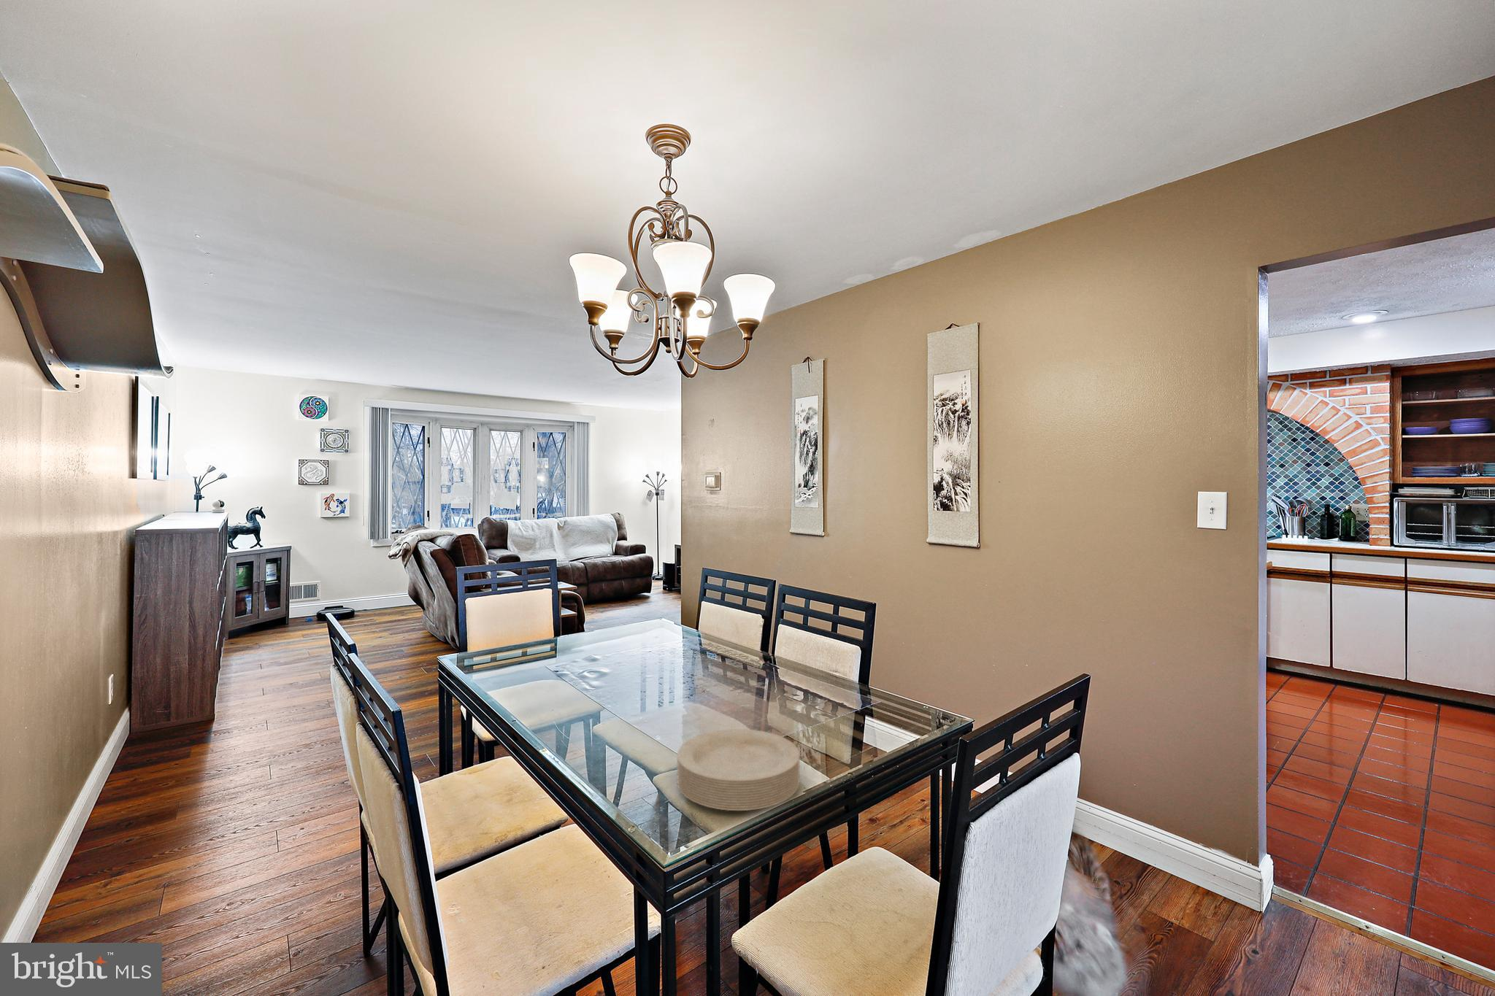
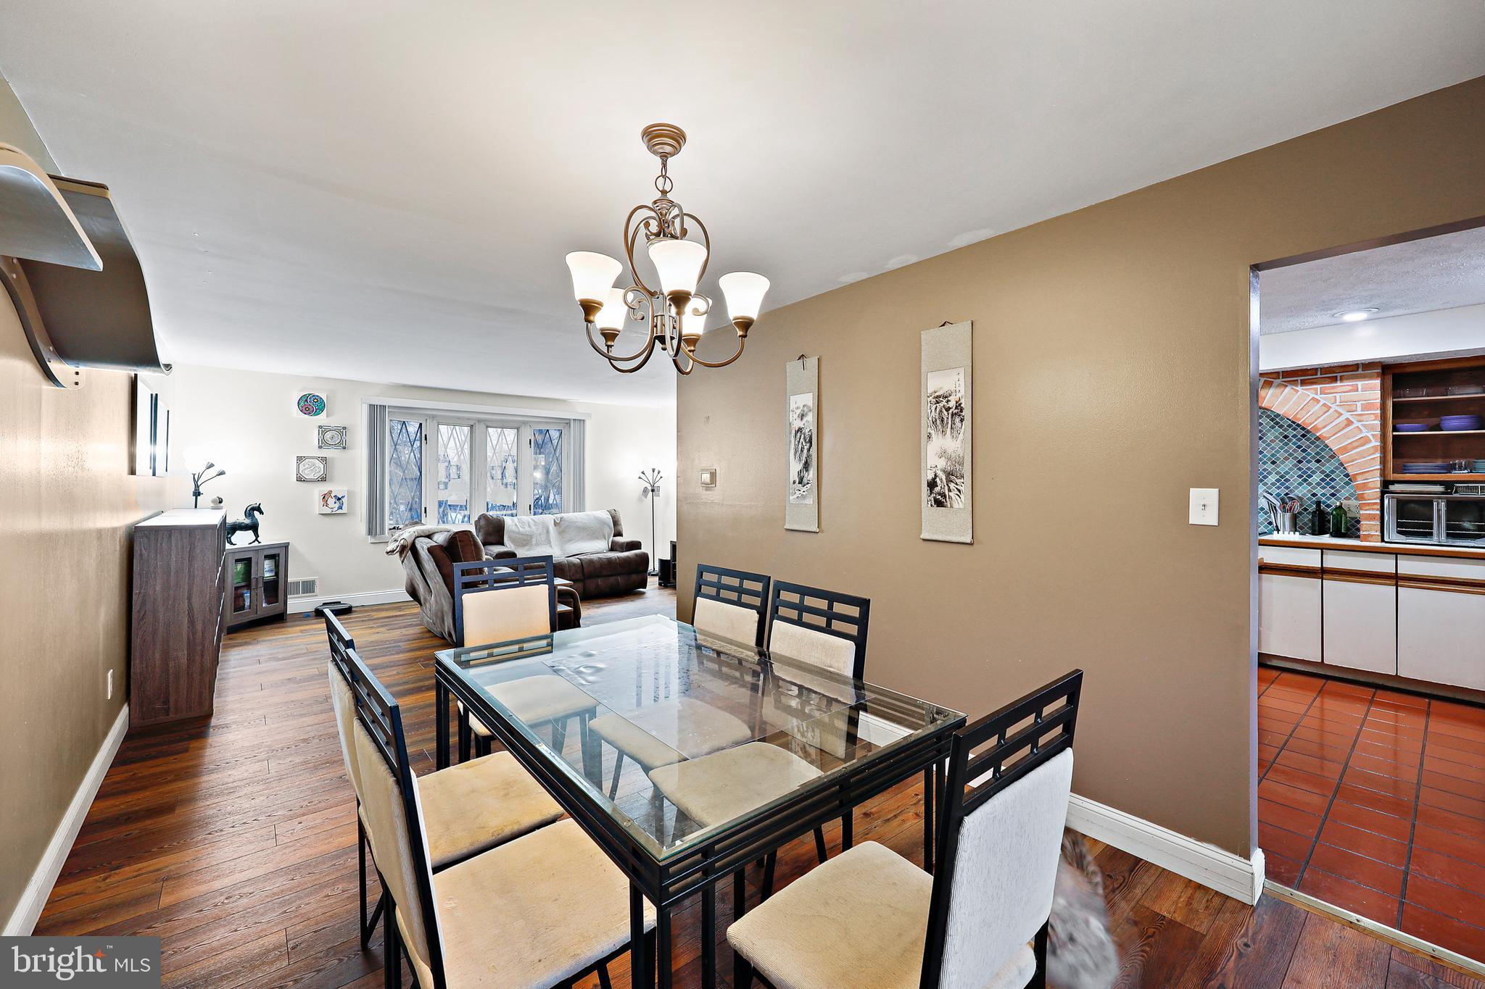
- plate (738, 769)
